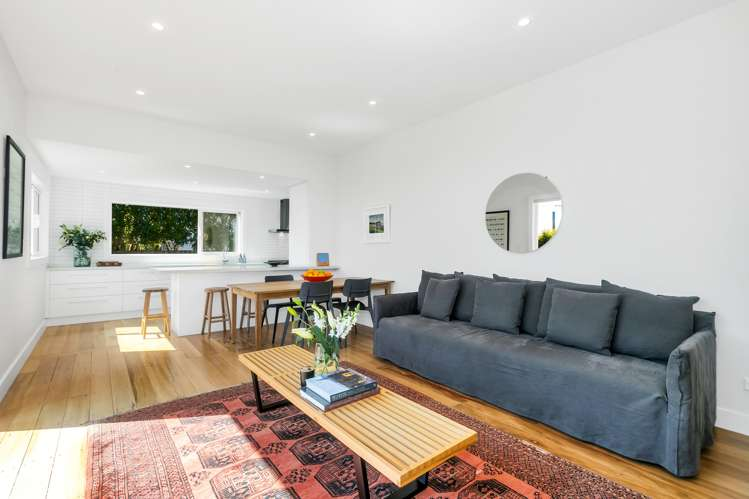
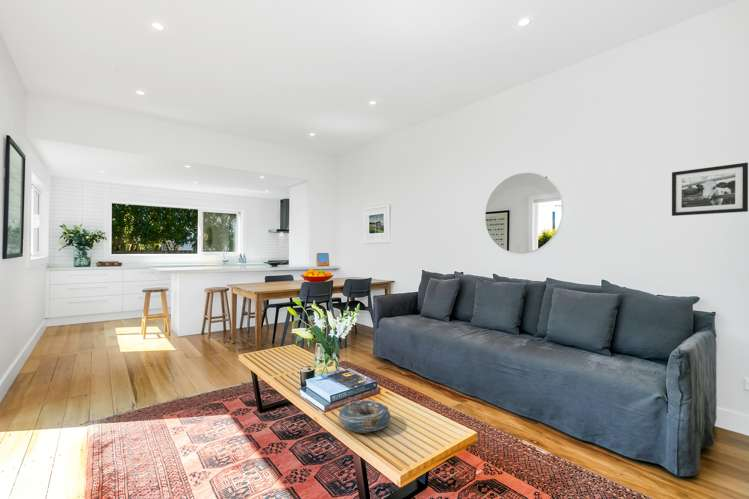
+ picture frame (707, 190)
+ decorative bowl (364, 415)
